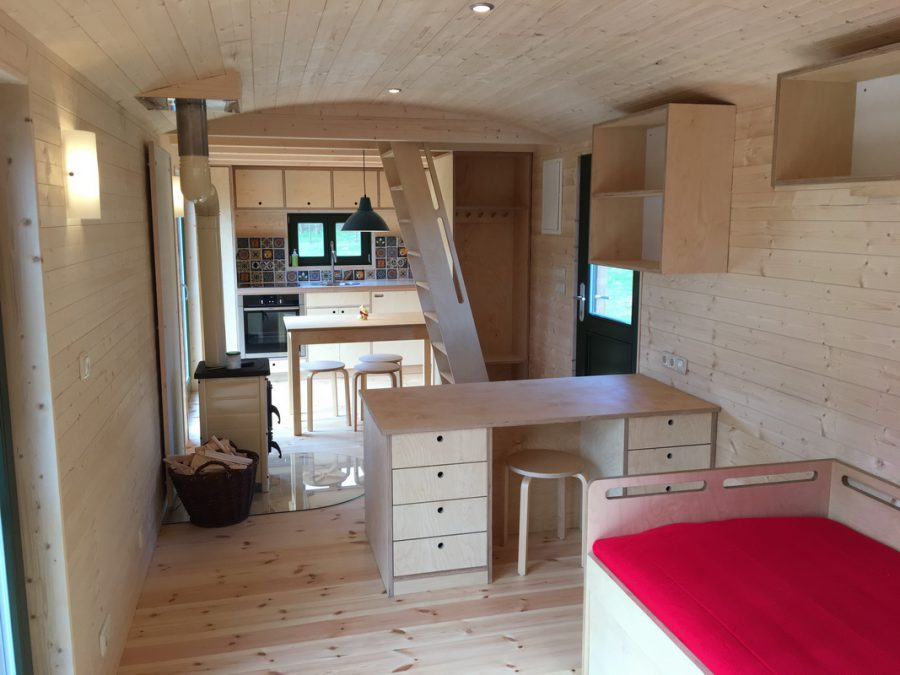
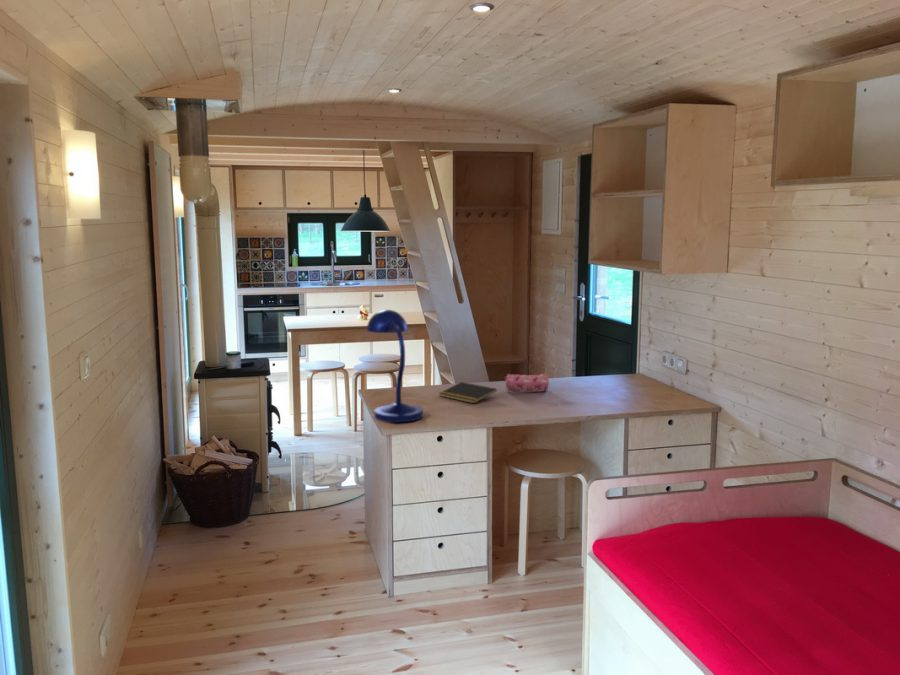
+ desk lamp (400, 362)
+ notepad (467, 392)
+ pencil case (526, 382)
